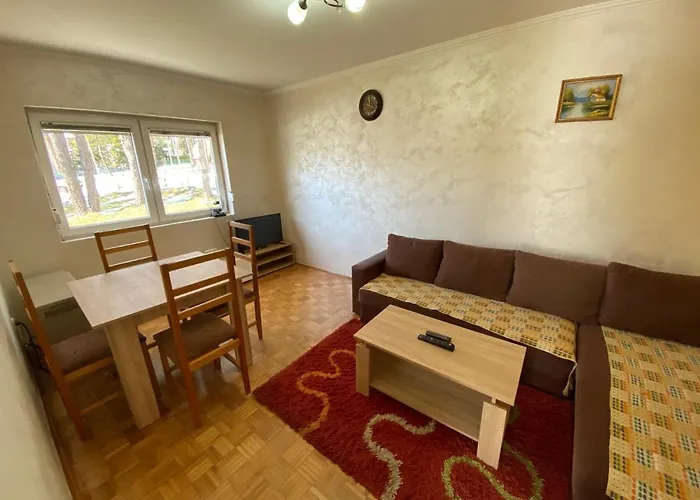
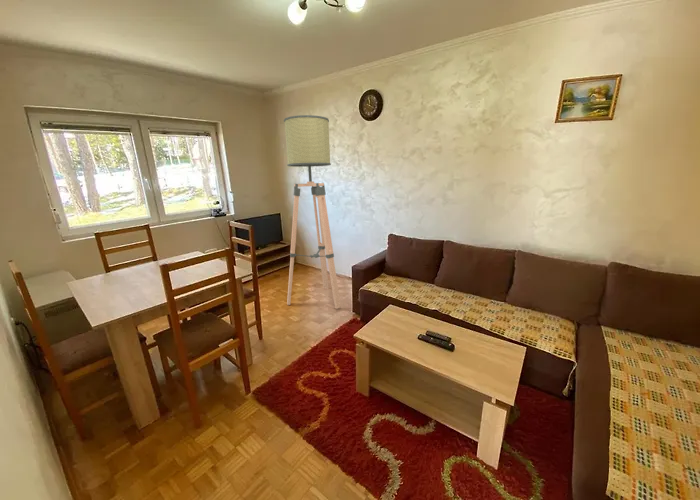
+ floor lamp (315, 215)
